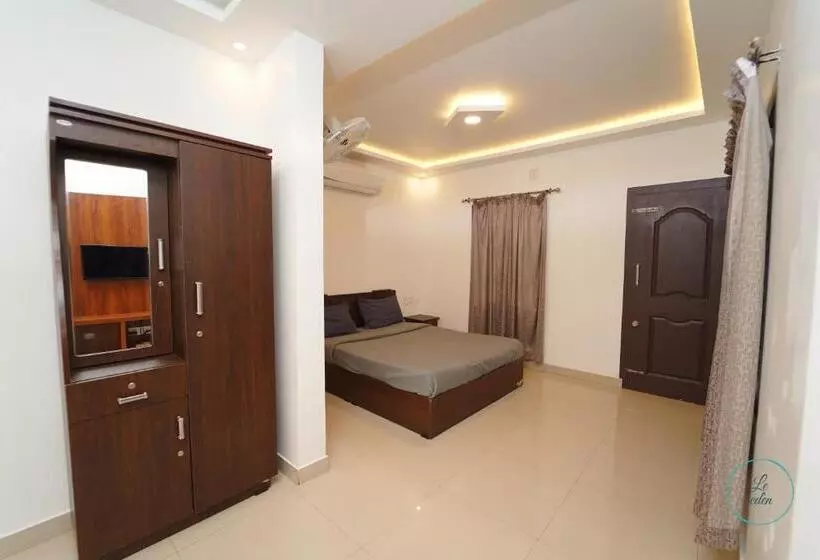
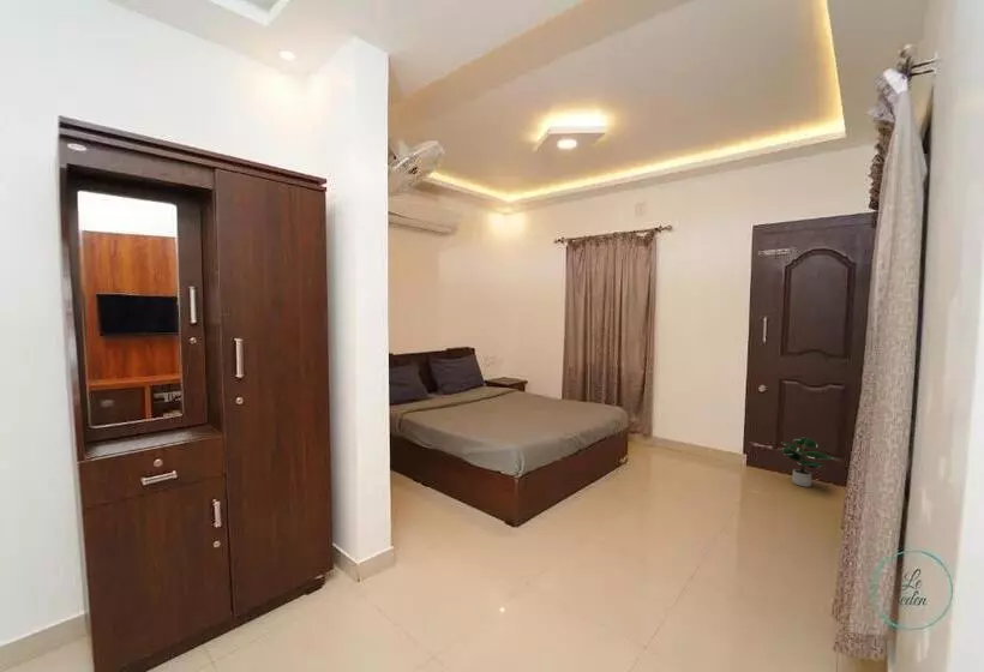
+ potted plant (805, 462)
